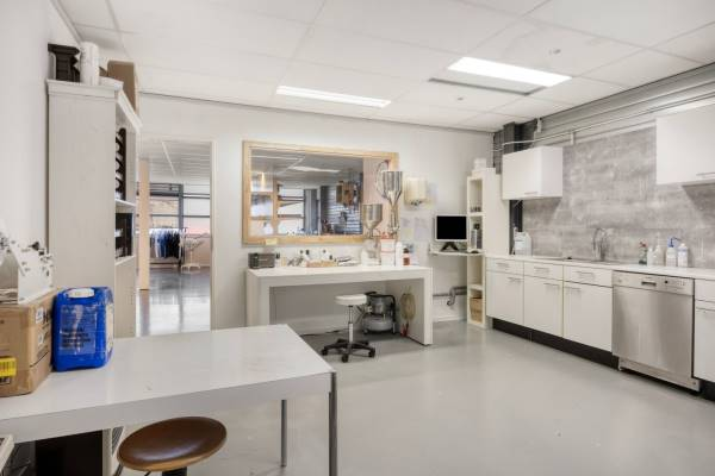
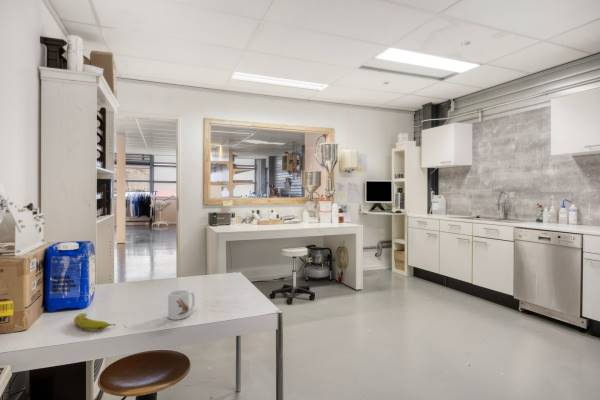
+ fruit (91, 320)
+ mug (182, 303)
